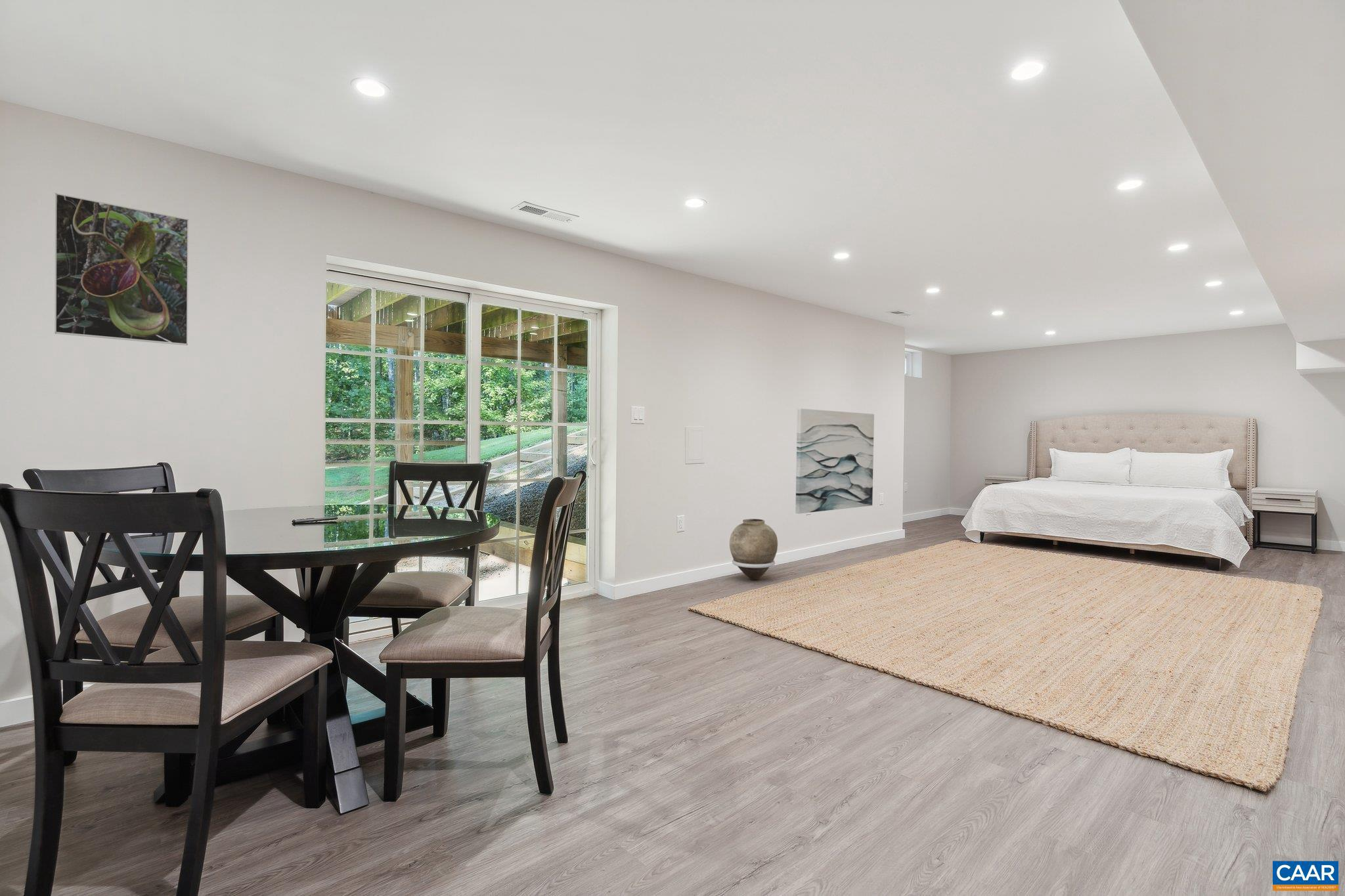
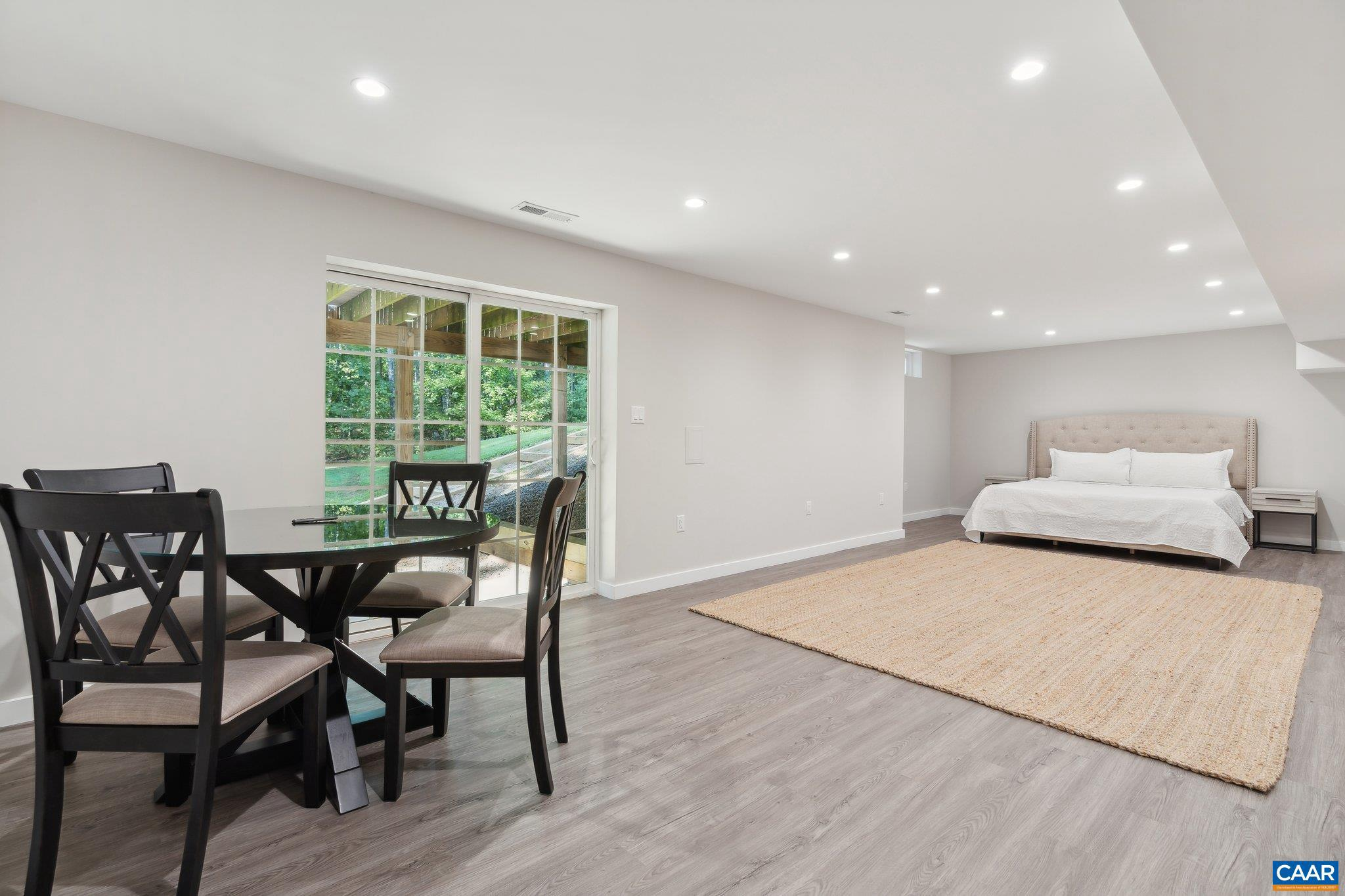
- wall art (837, 460)
- vase (753, 549)
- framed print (125, 274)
